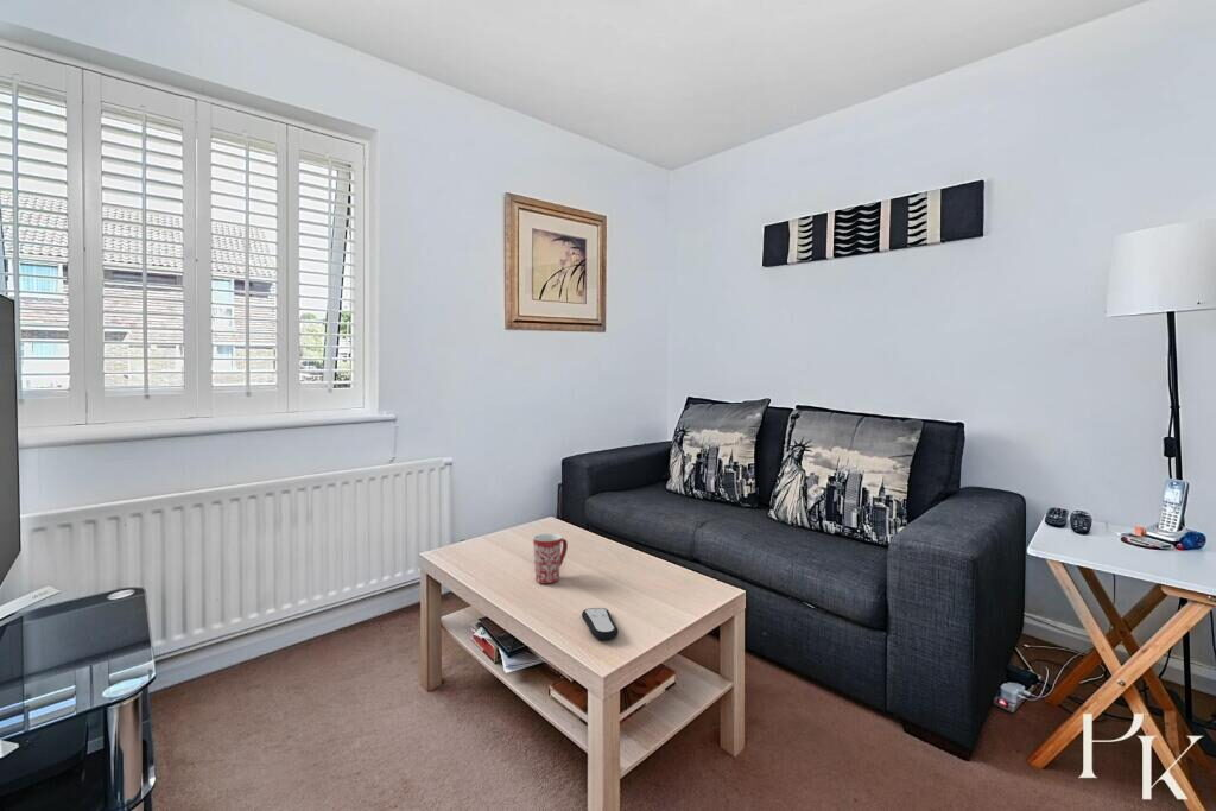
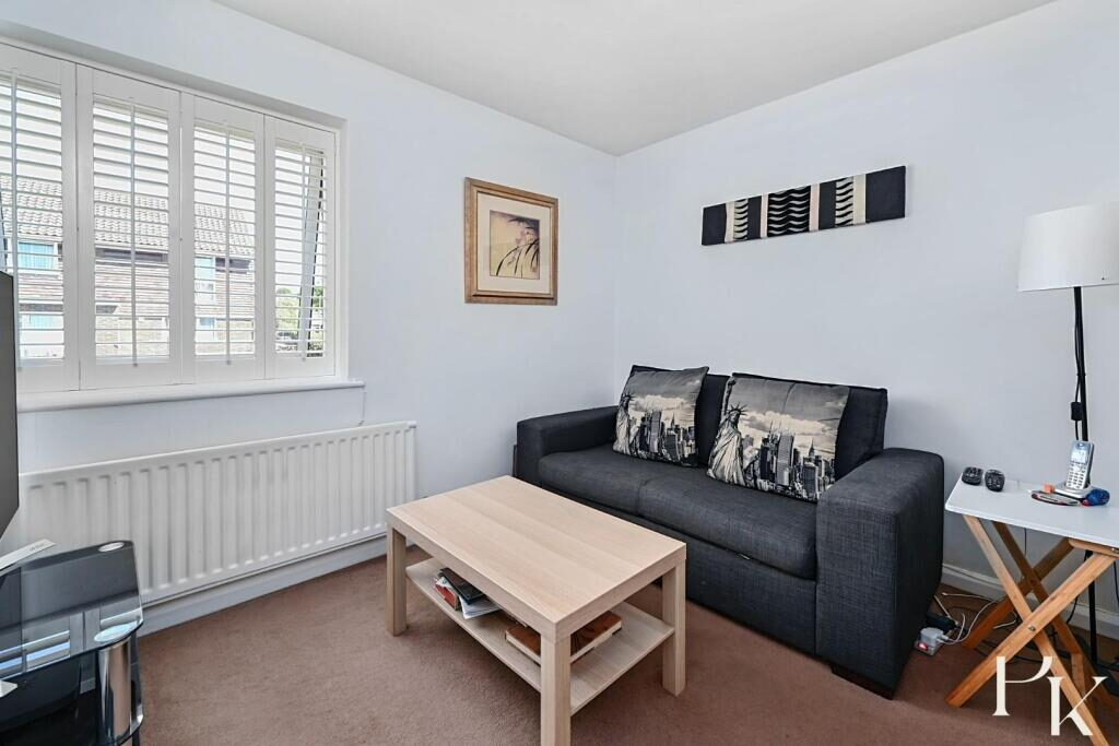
- remote control (600, 622)
- mug (551, 557)
